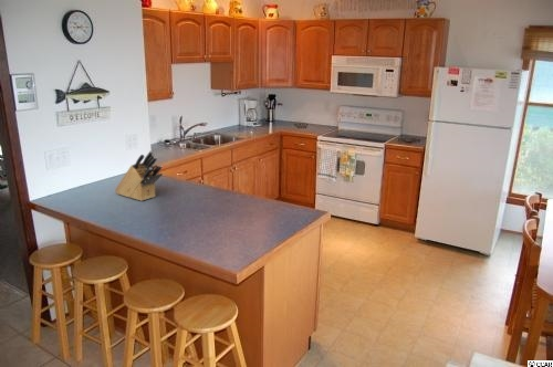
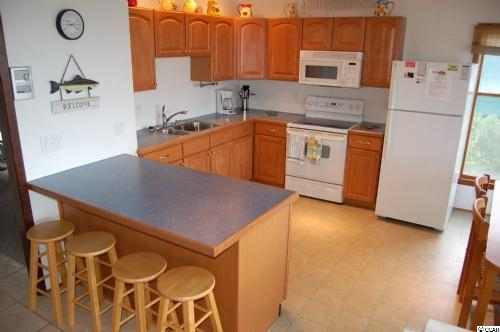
- knife block (138, 172)
